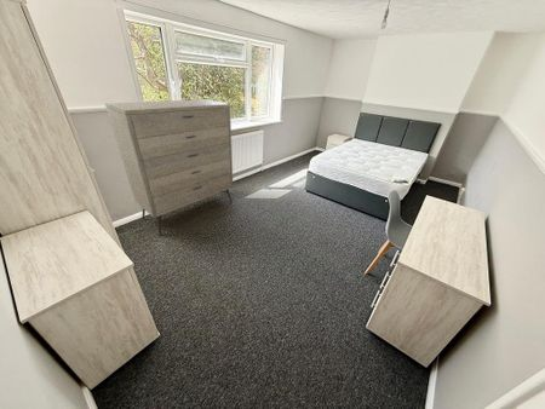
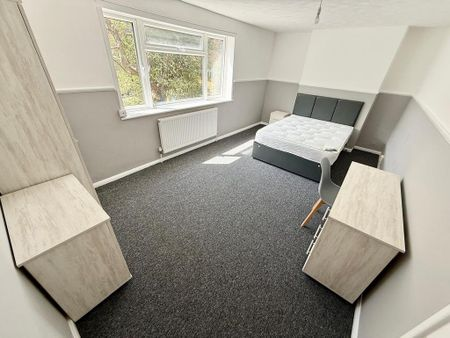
- dresser (183, 163)
